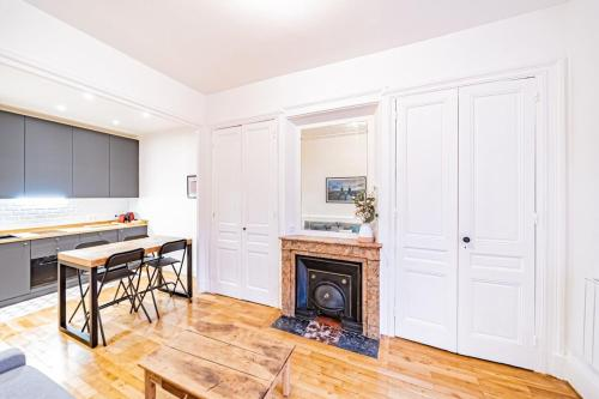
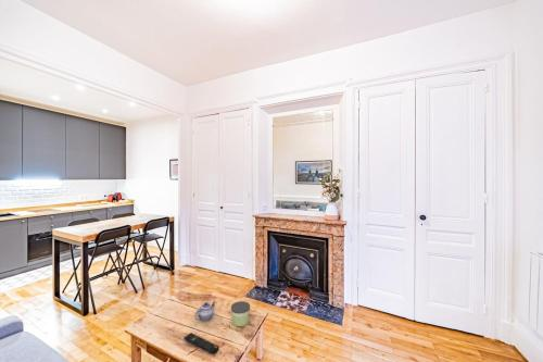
+ teapot (205, 310)
+ remote control (201, 342)
+ candle (240, 313)
